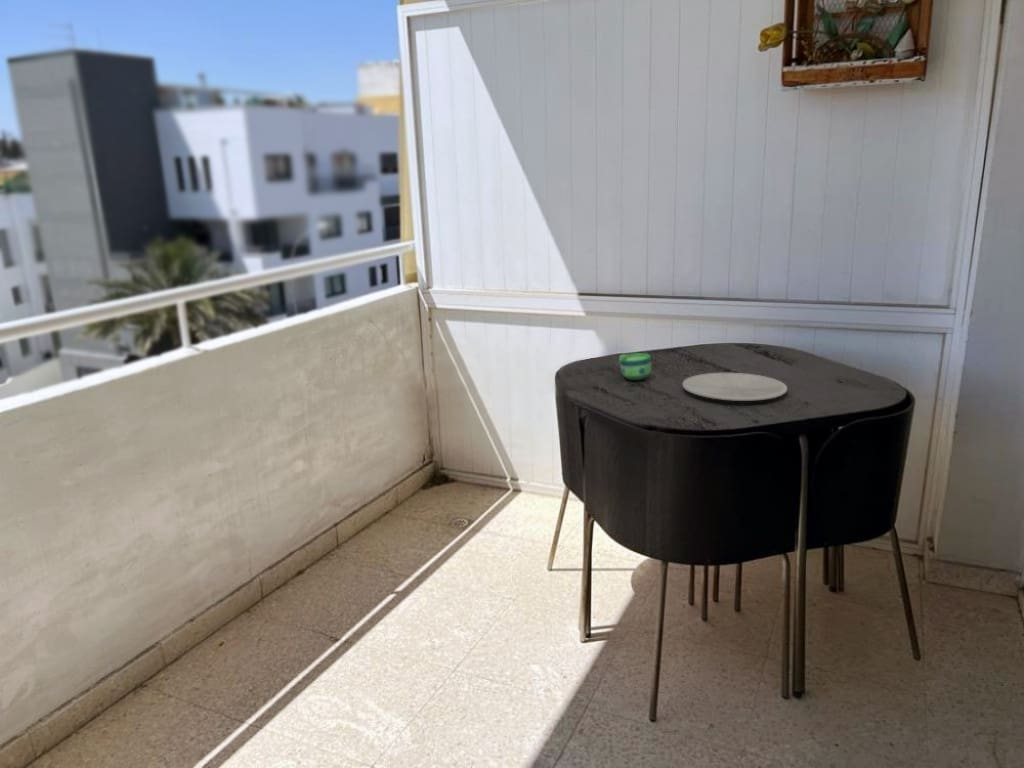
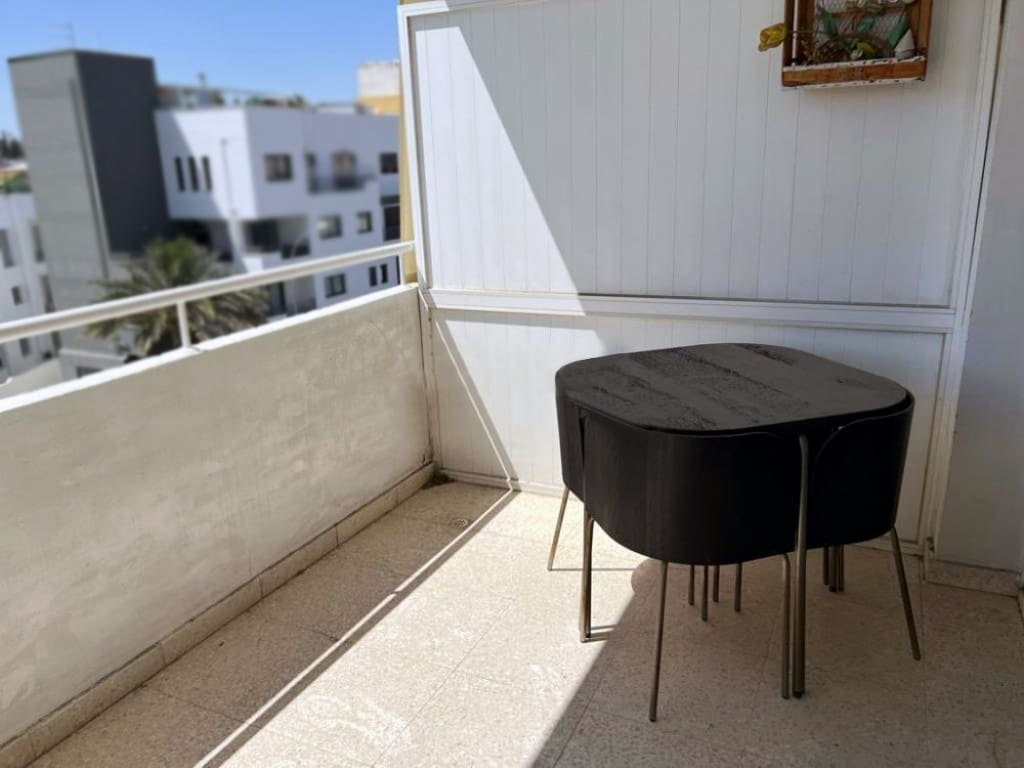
- cup (631, 366)
- plate (733, 387)
